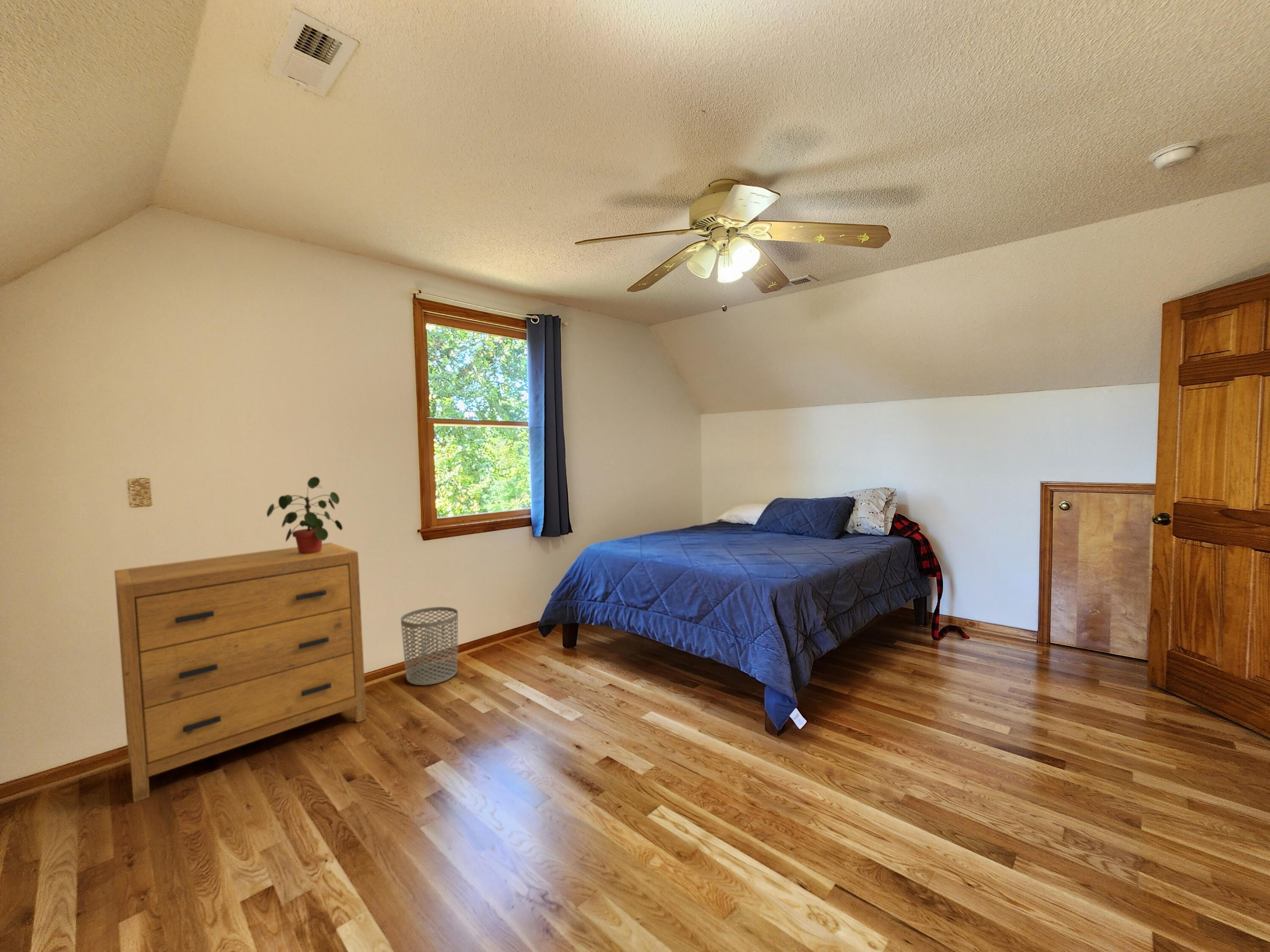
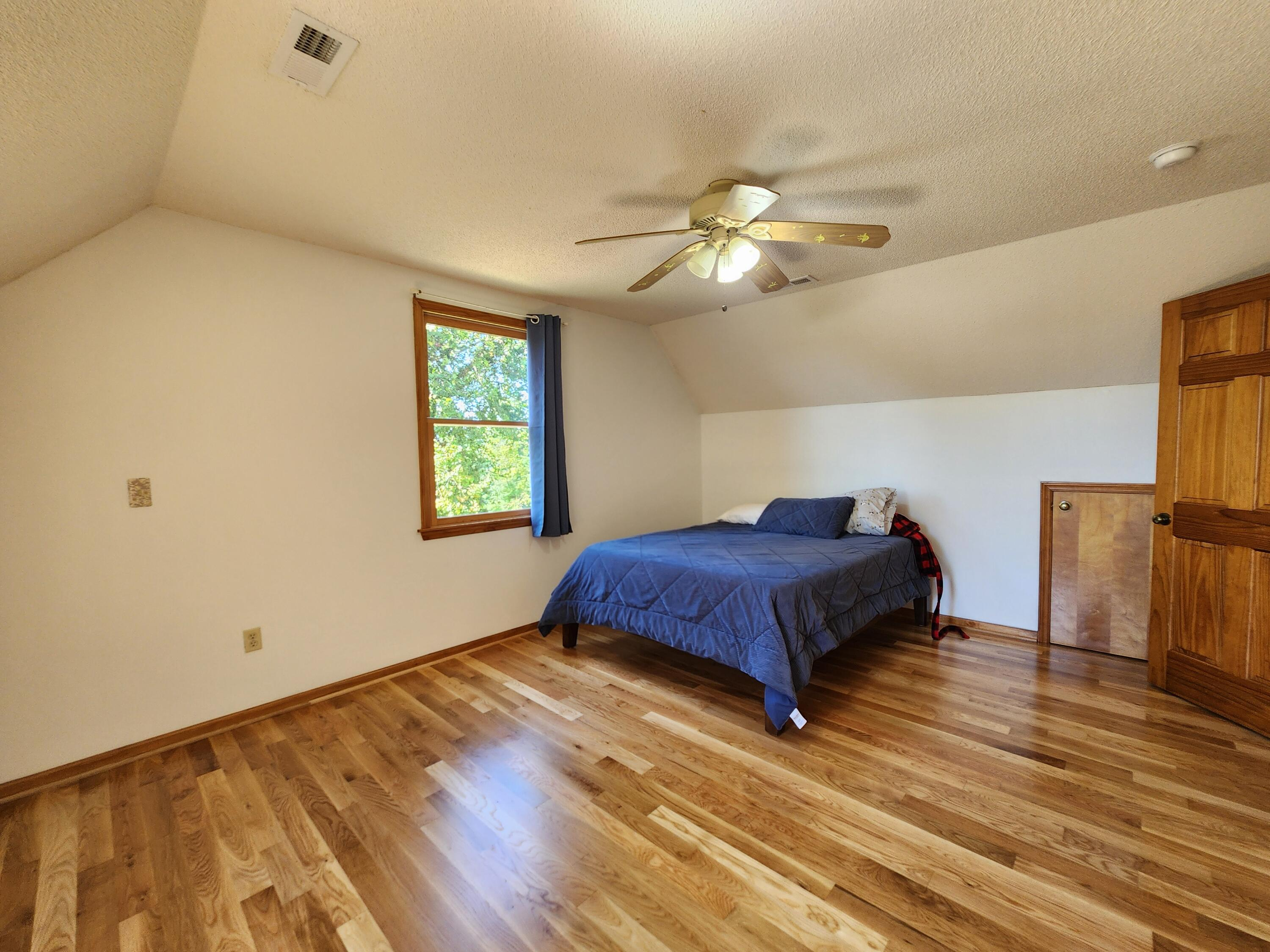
- dresser (250, 651)
- potted plant (306, 514)
- waste bin (431, 645)
